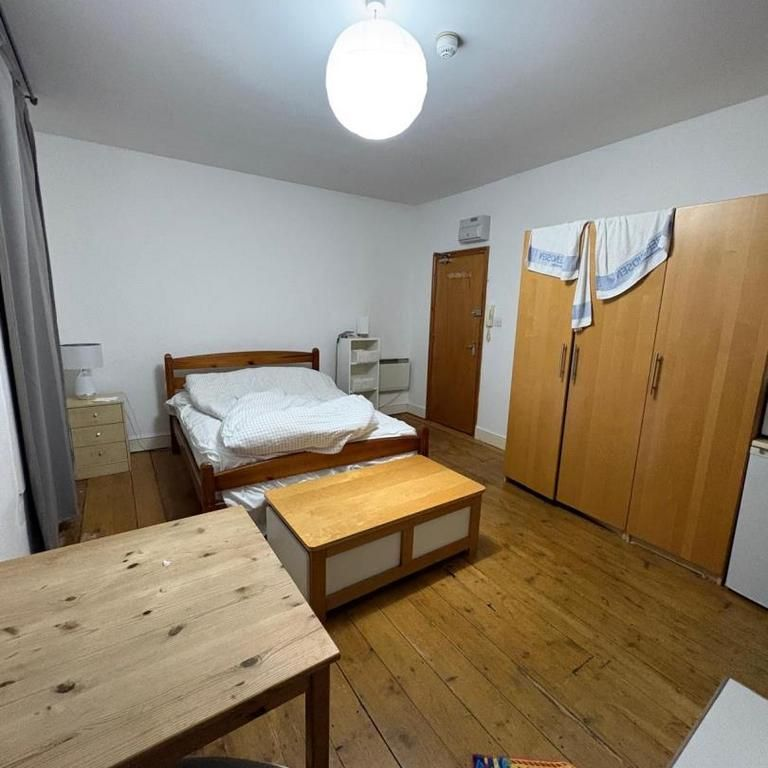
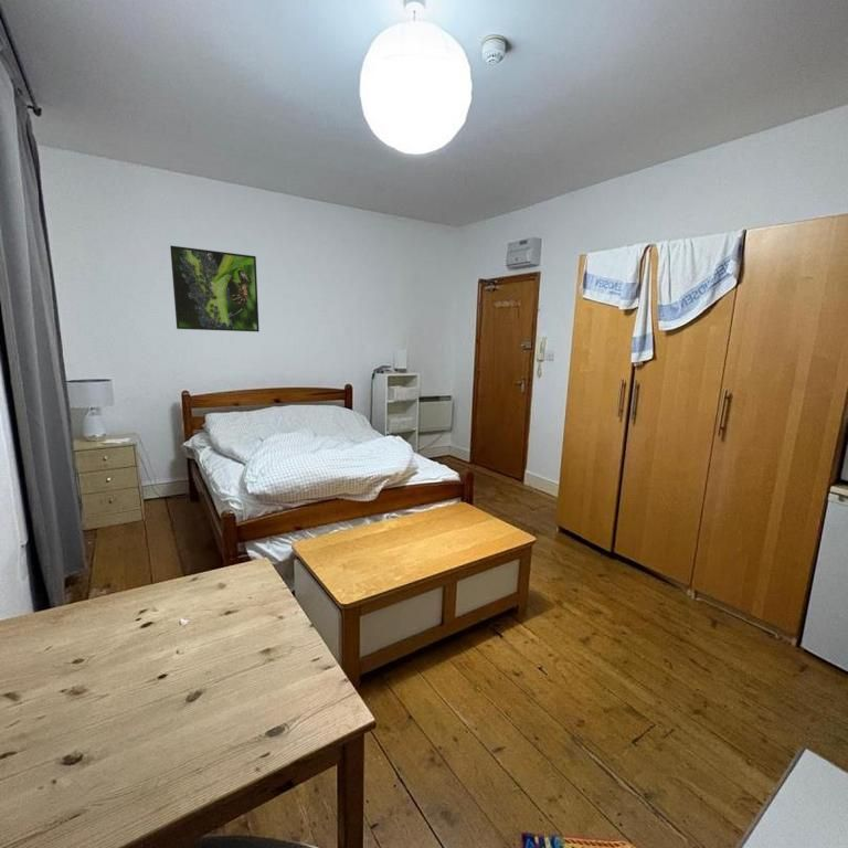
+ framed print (216, 292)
